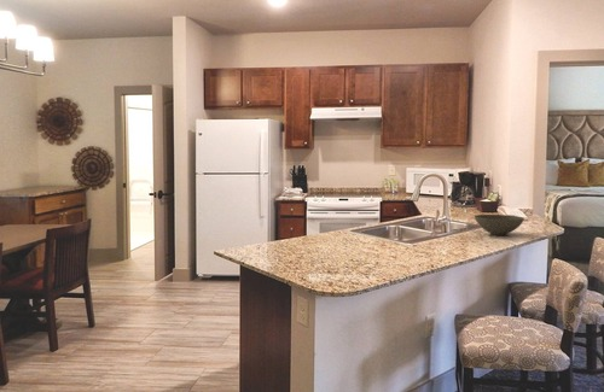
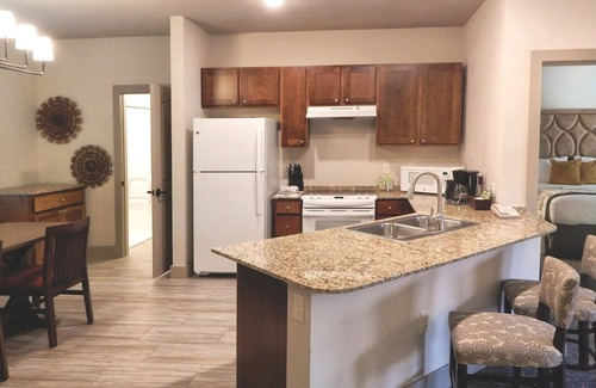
- bowl (498, 226)
